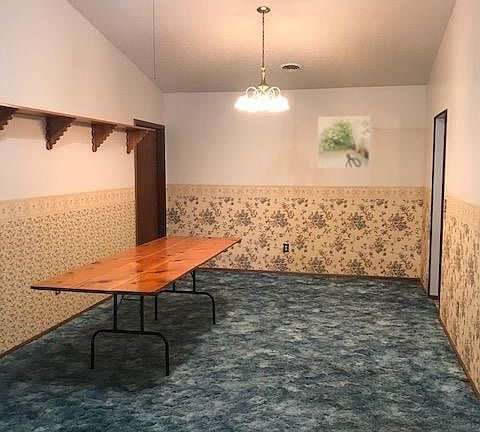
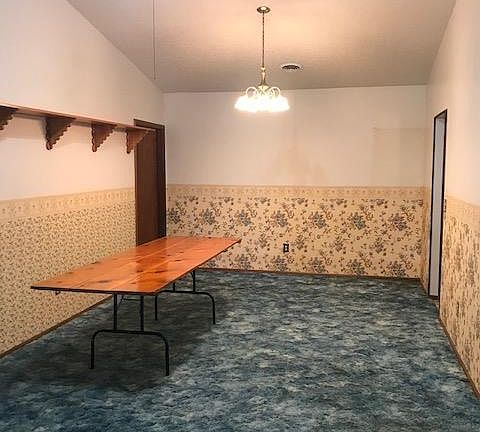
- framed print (343, 142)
